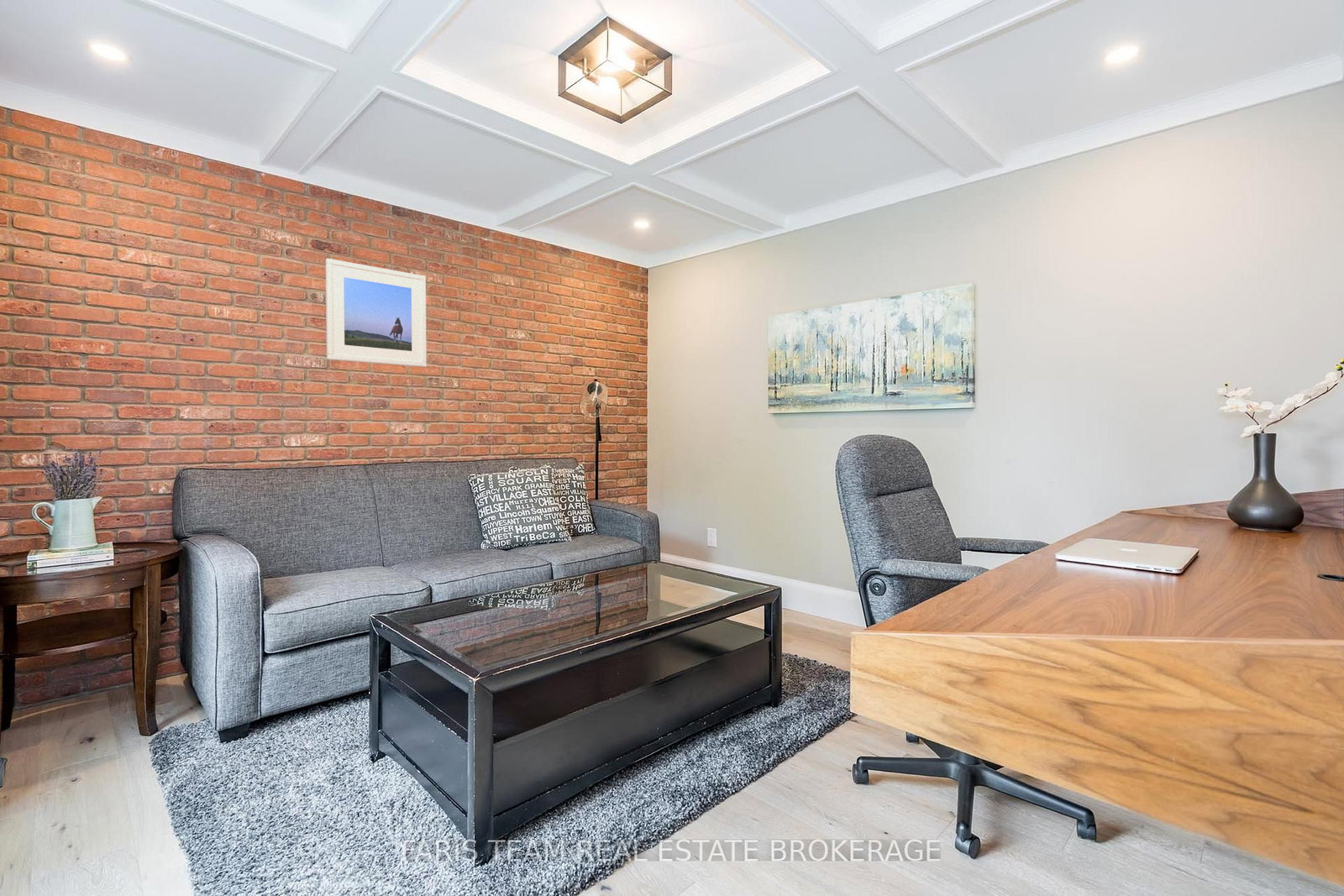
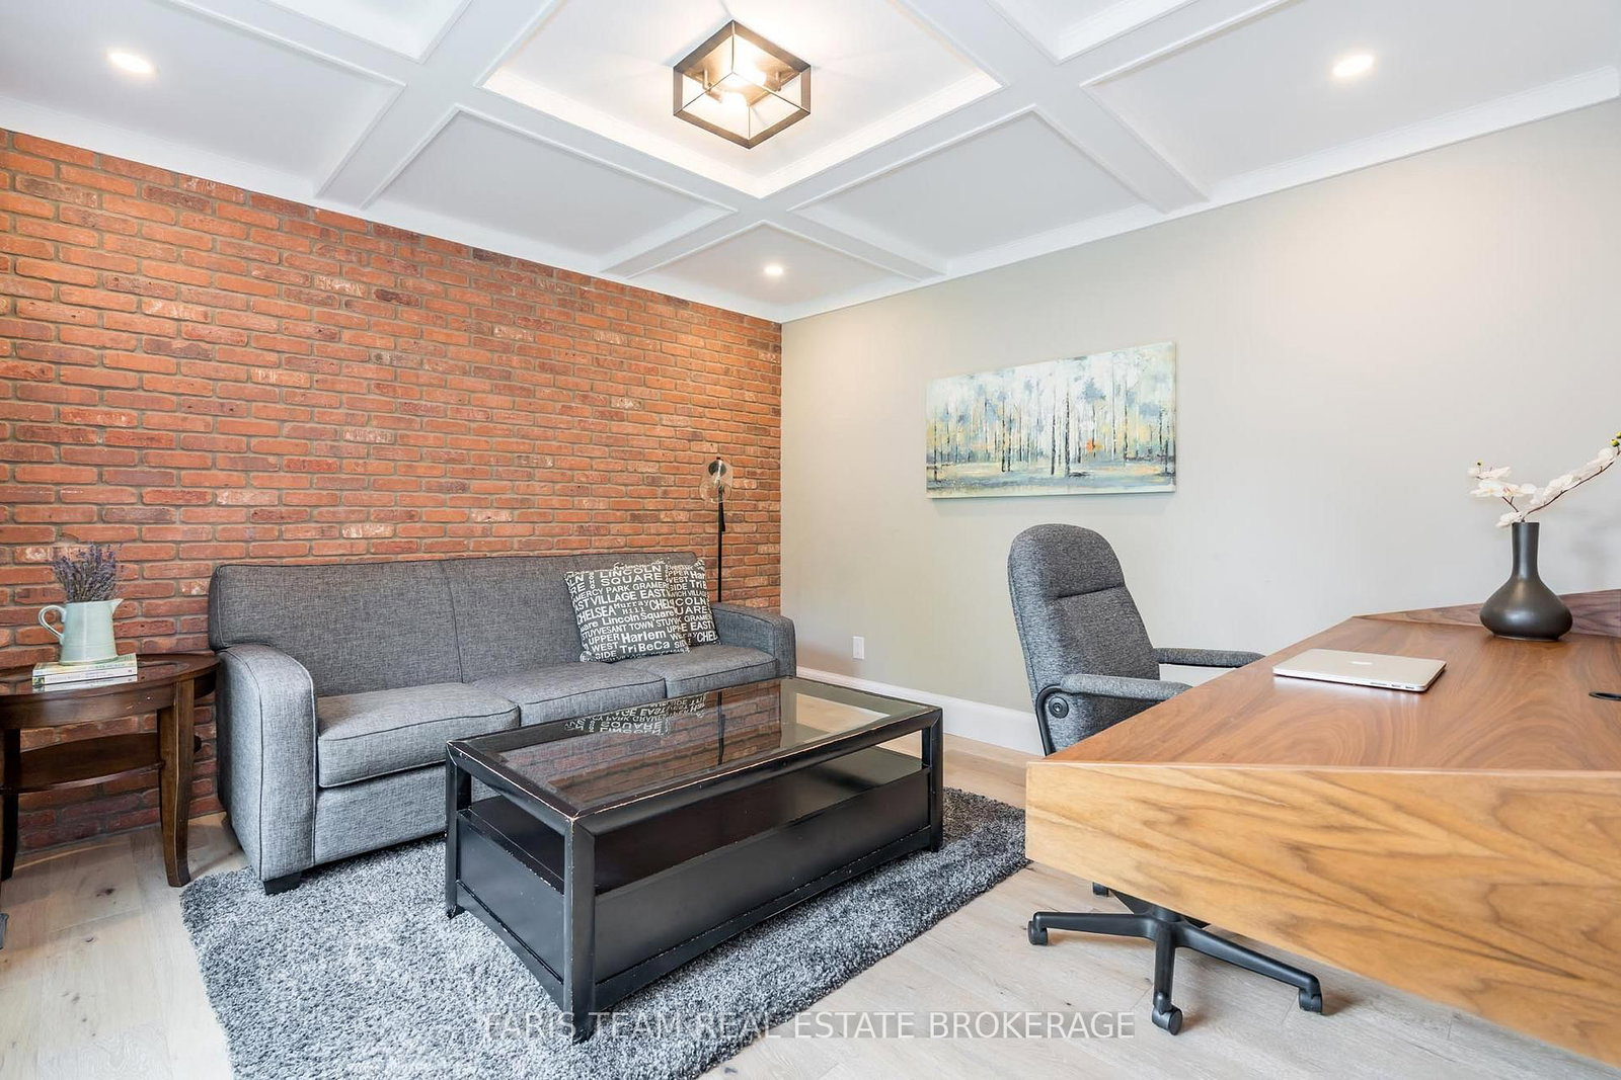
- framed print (378, 315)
